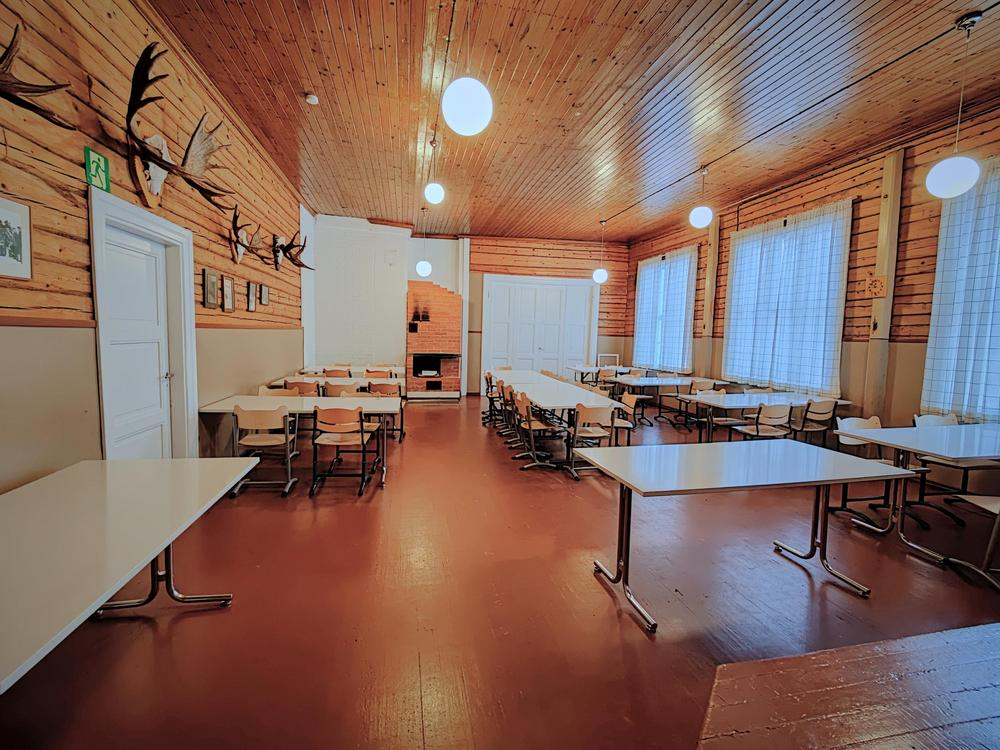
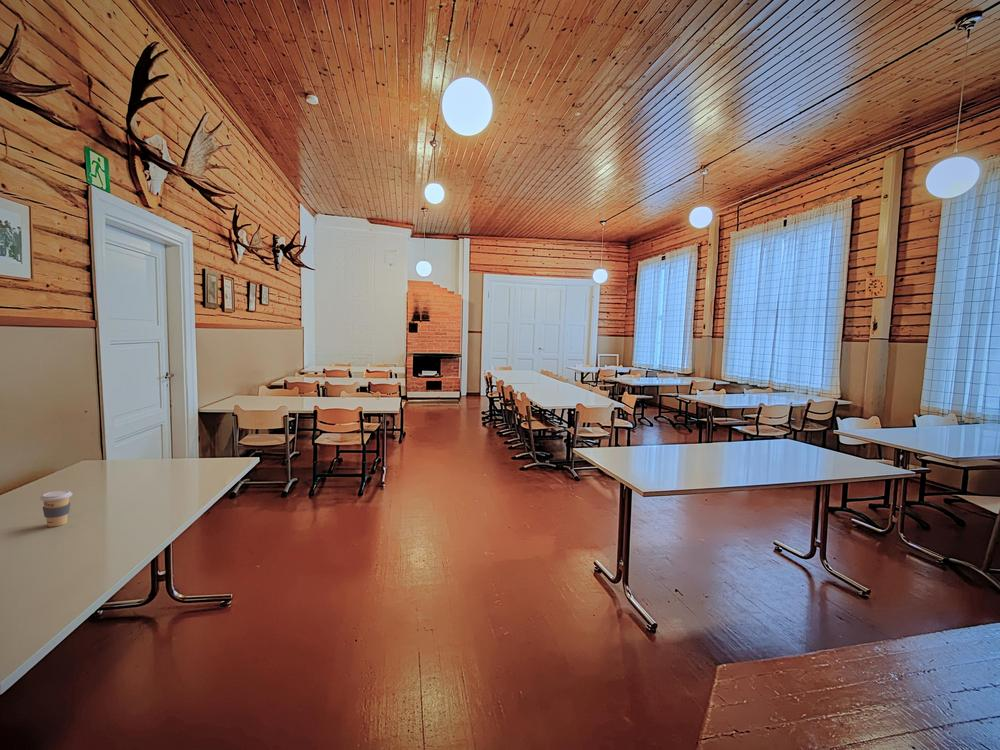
+ coffee cup (56, 508)
